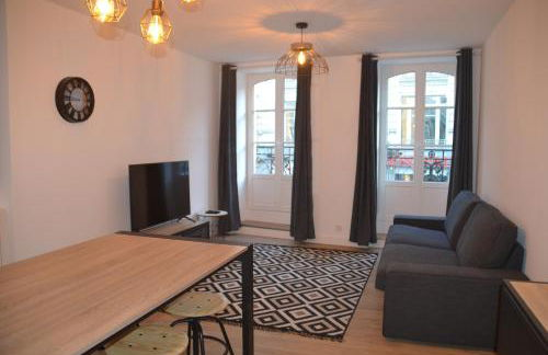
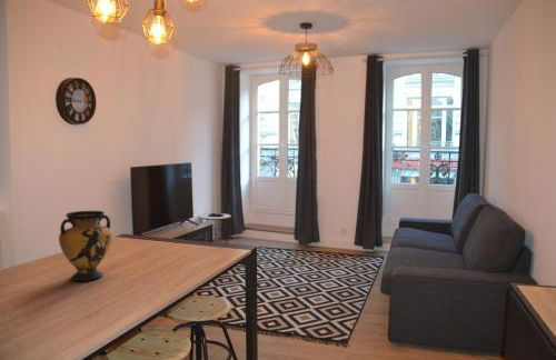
+ vase (86, 244)
